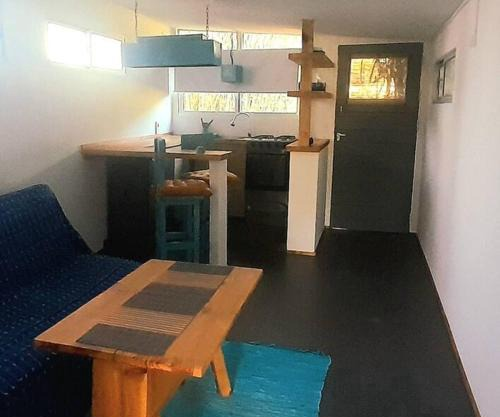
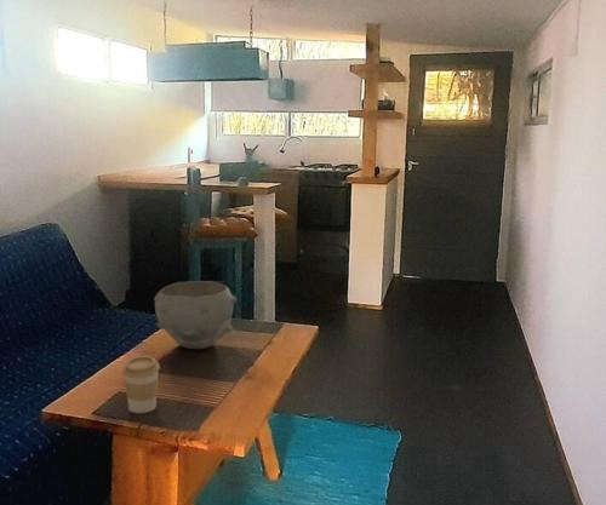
+ coffee cup (141, 384)
+ bowl (195, 316)
